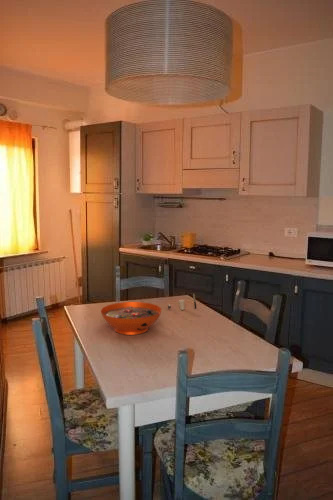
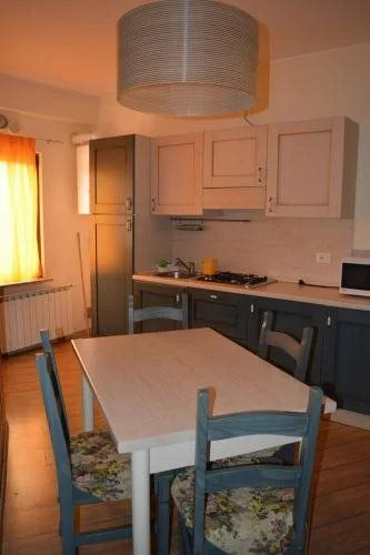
- cup (182, 301)
- decorative bowl (131, 319)
